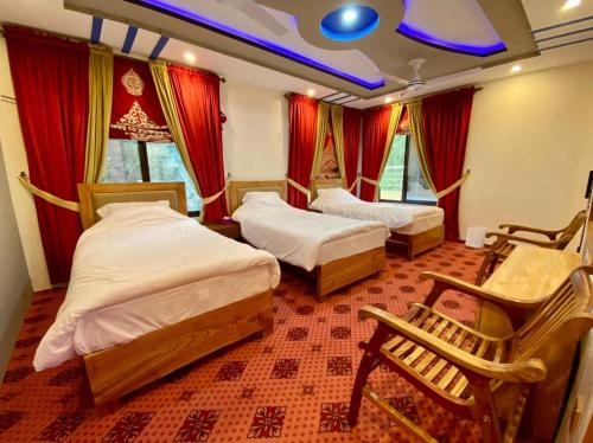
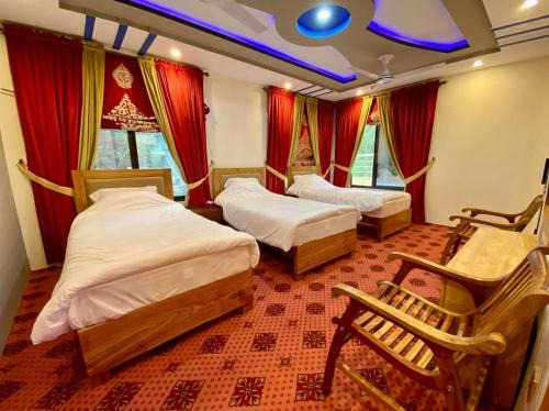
- wastebasket (474, 236)
